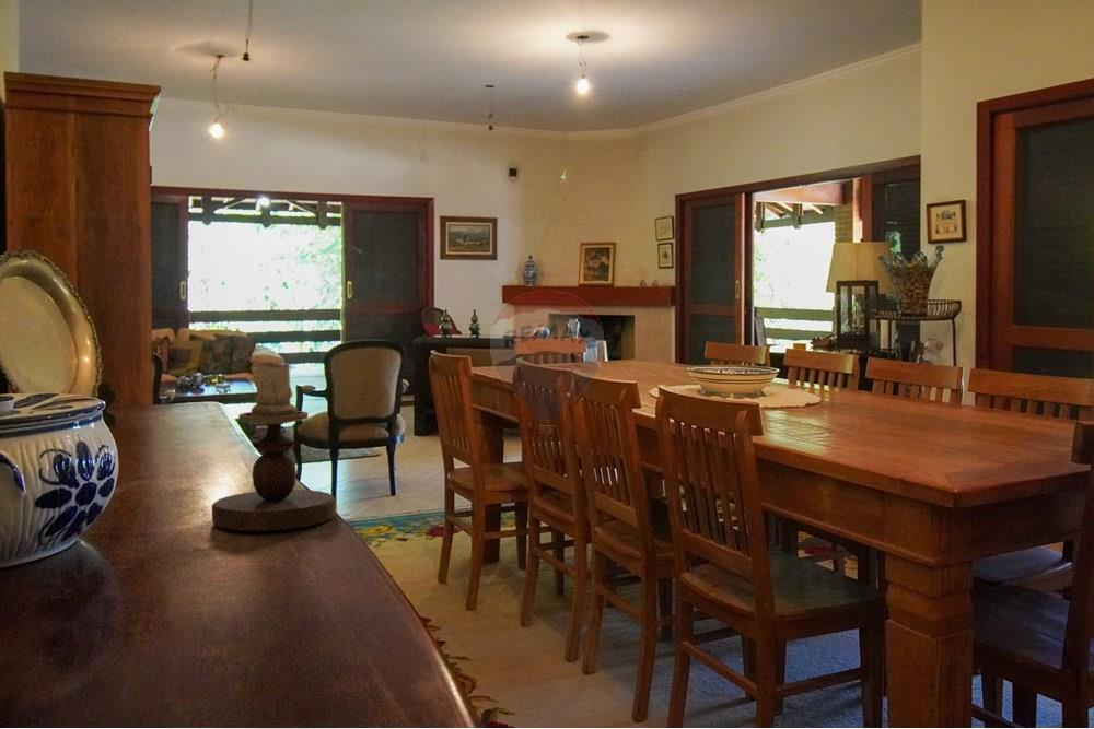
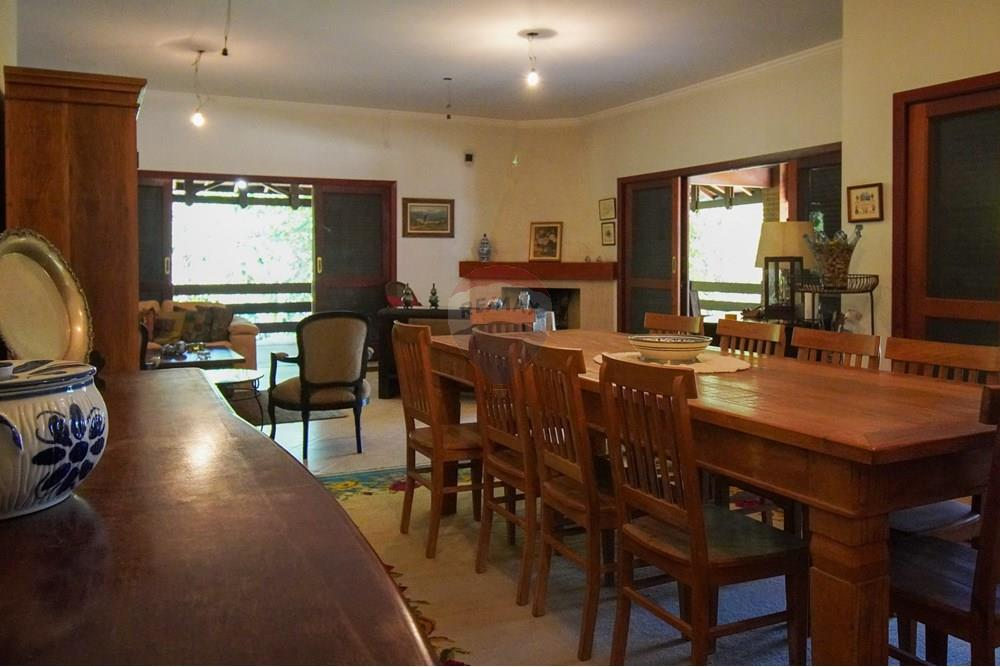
- candlestick (274, 439)
